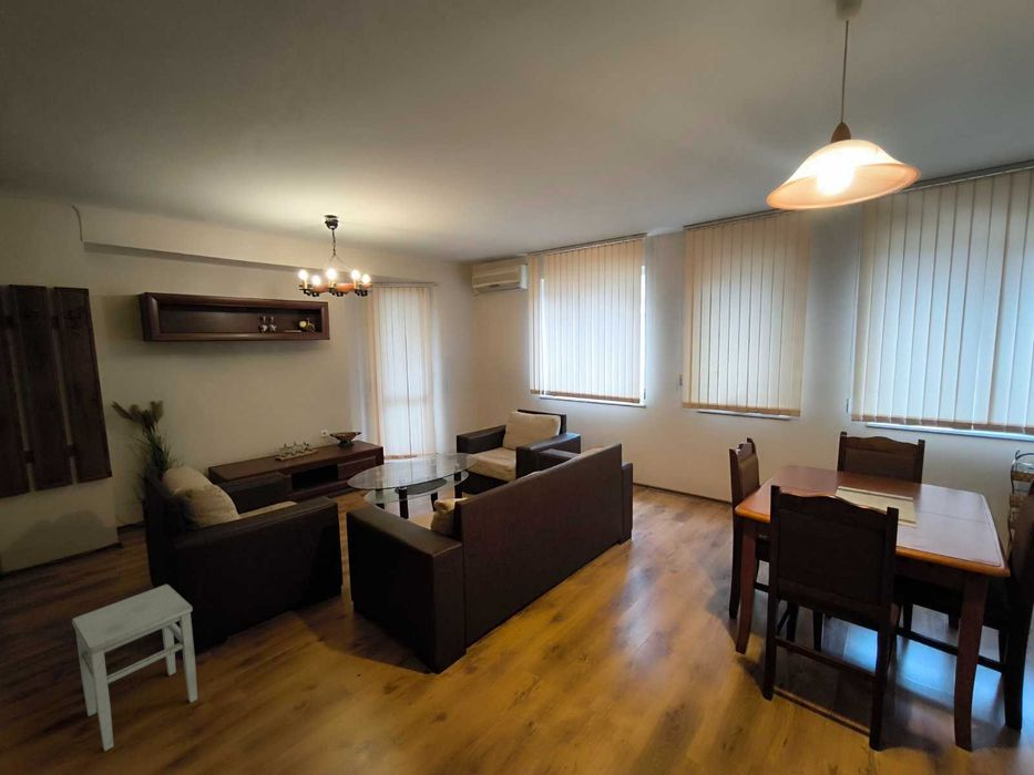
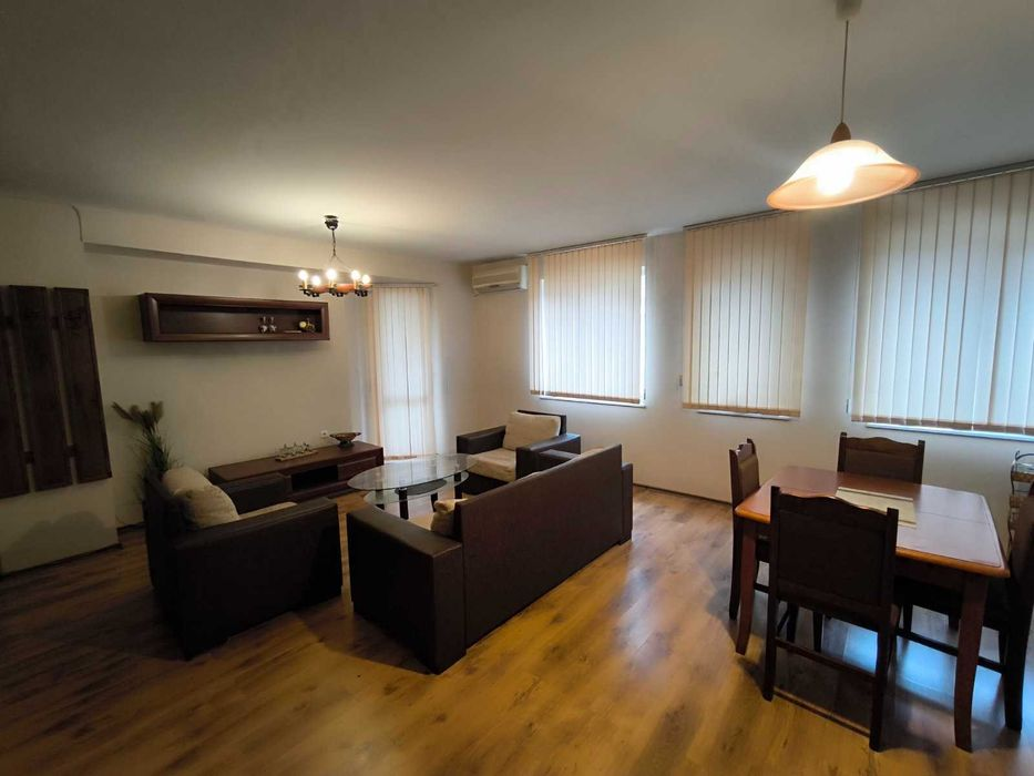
- stool (139, 661)
